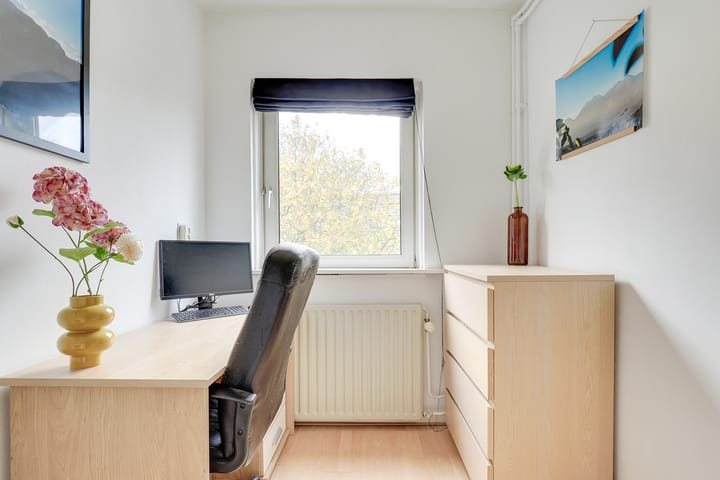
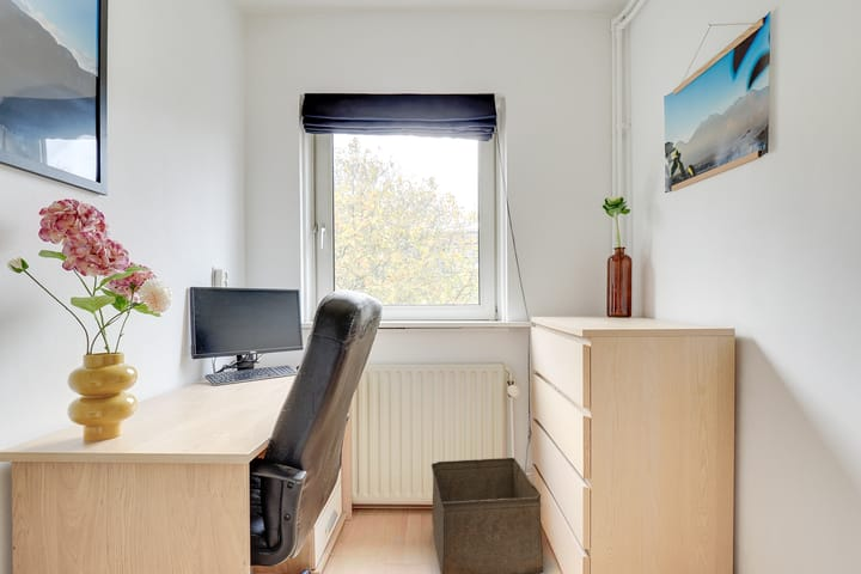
+ storage bin (482, 512)
